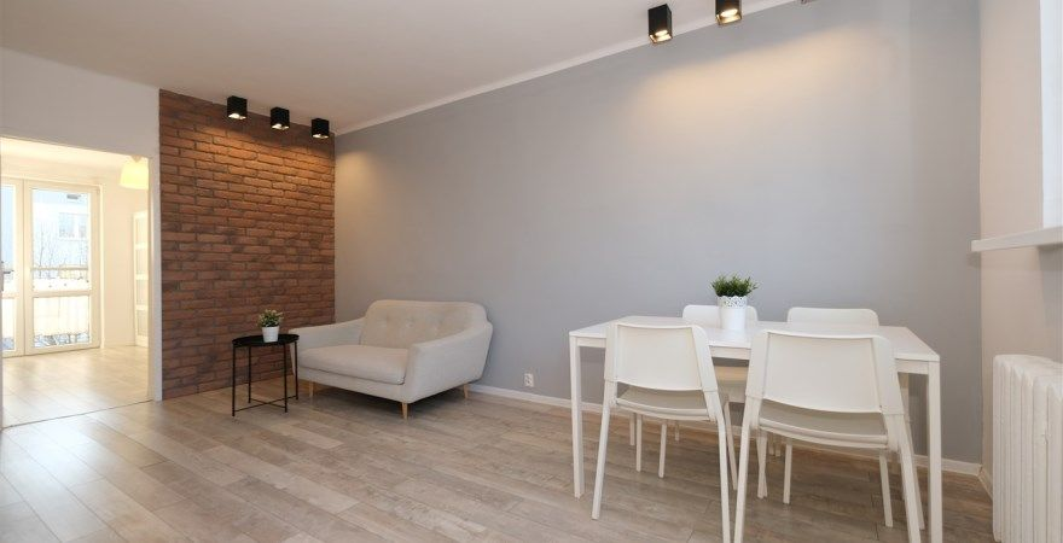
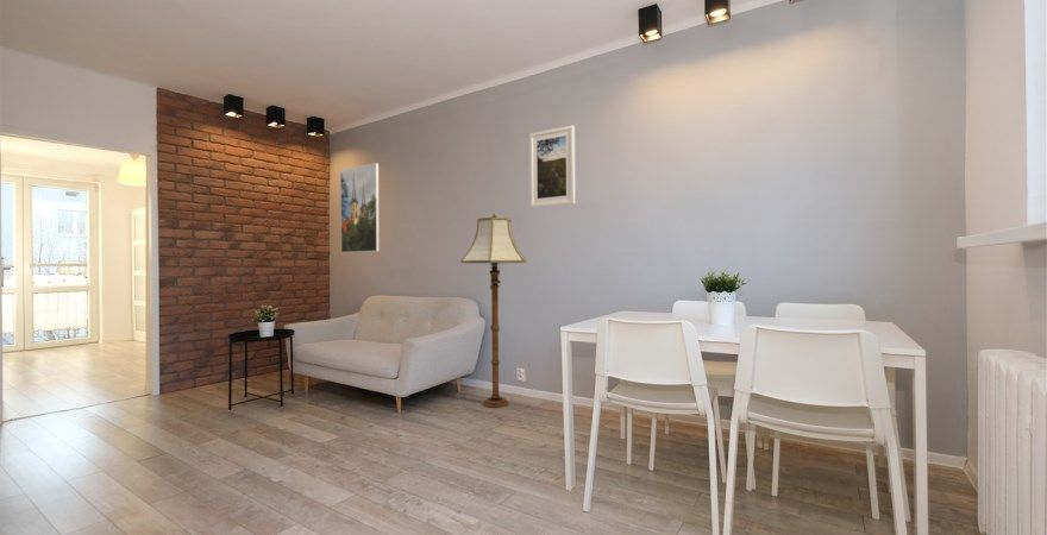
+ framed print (551, 168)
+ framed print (358, 209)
+ floor lamp (495, 308)
